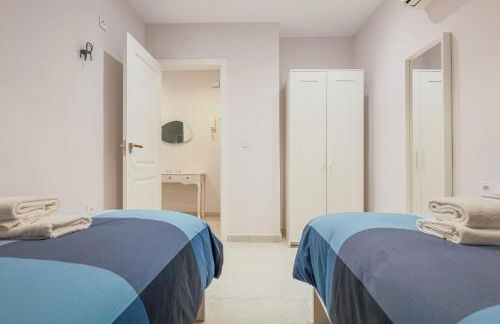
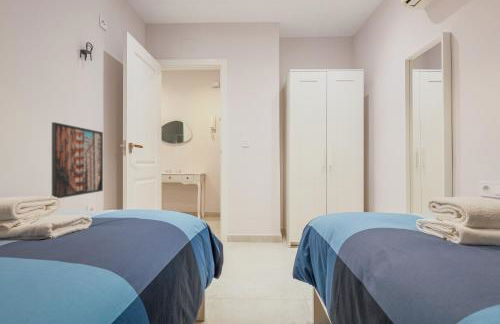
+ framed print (80, 161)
